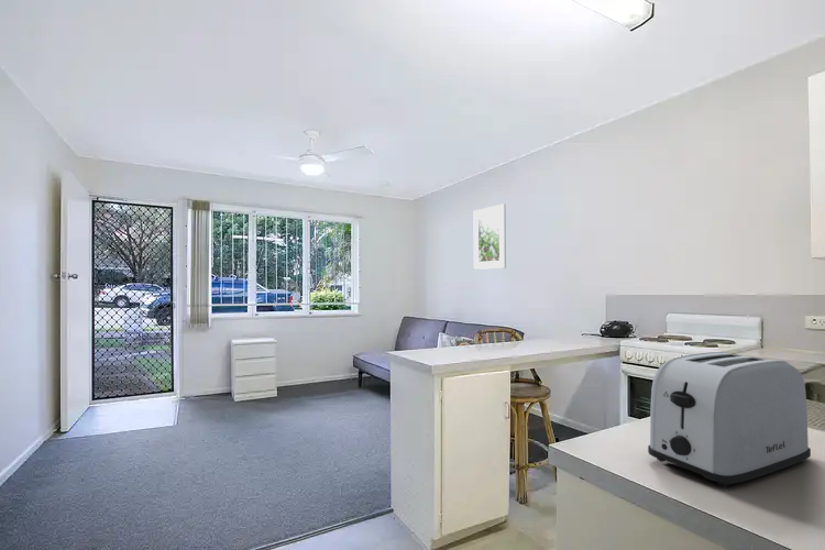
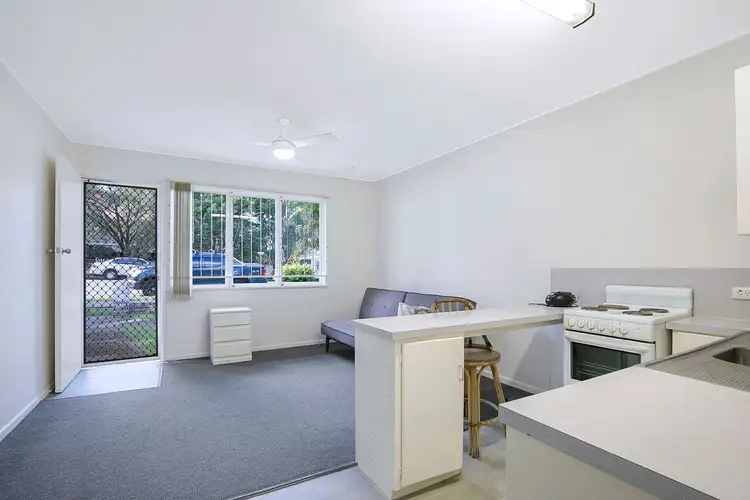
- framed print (488, 238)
- toaster (725, 409)
